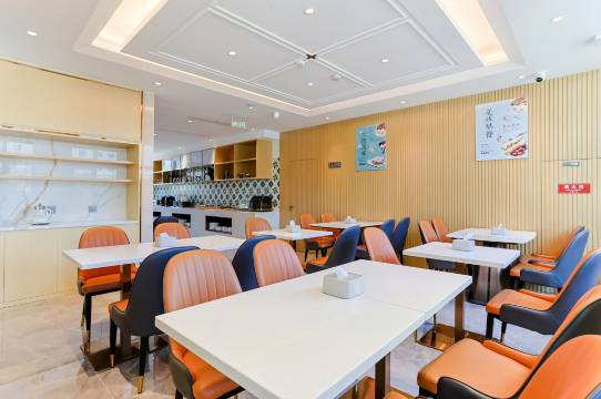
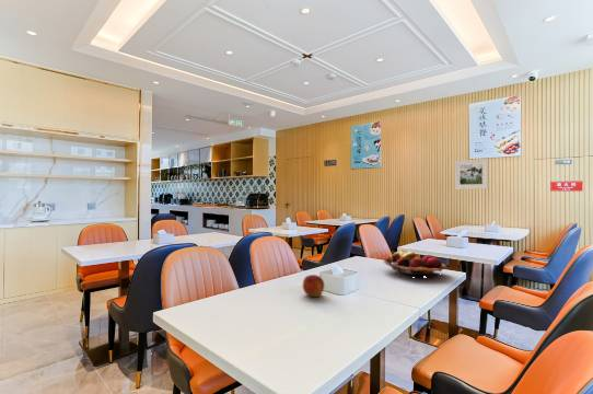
+ fruit basket (412, 262)
+ apple (313, 285)
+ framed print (470, 174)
